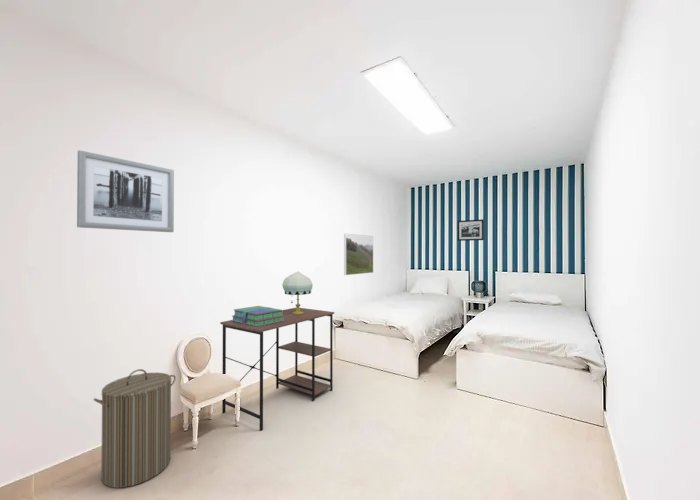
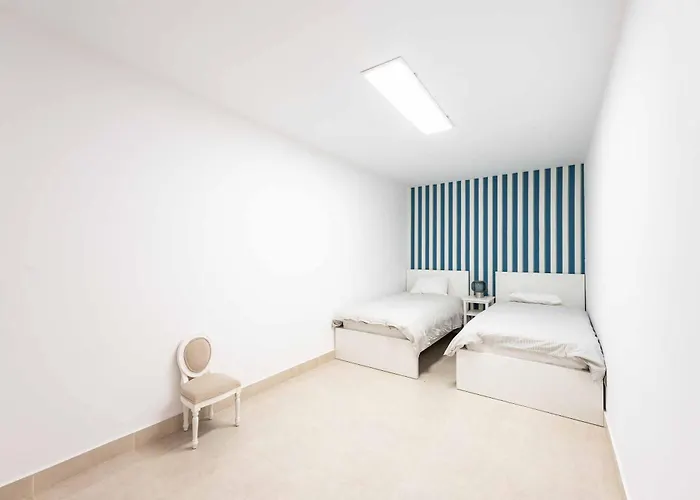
- laundry hamper (138, 418)
- table lamp (297, 291)
- picture frame (470, 230)
- stack of books (258, 314)
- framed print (359, 254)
- wall art (130, 195)
- desk (278, 358)
